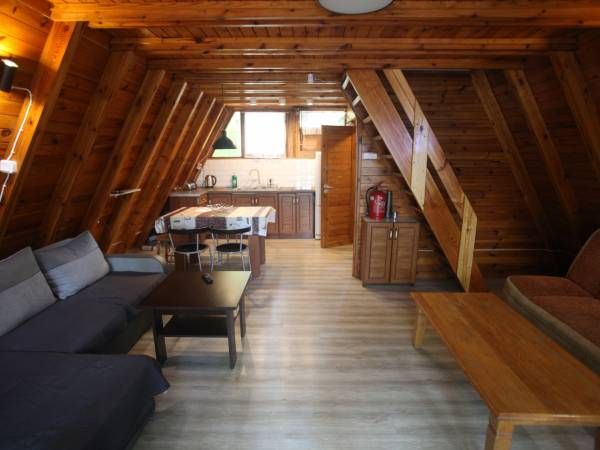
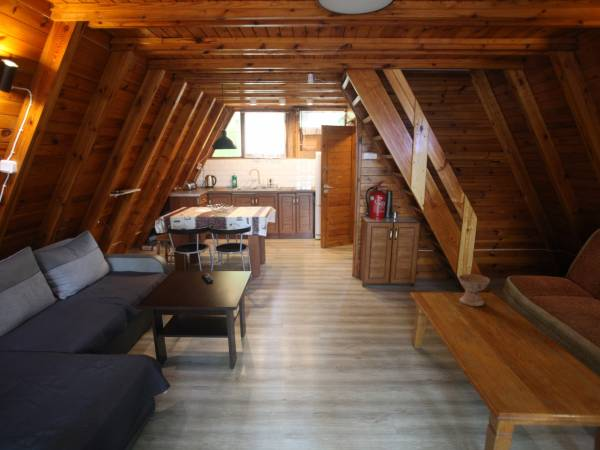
+ ceramic bowl (472, 290)
